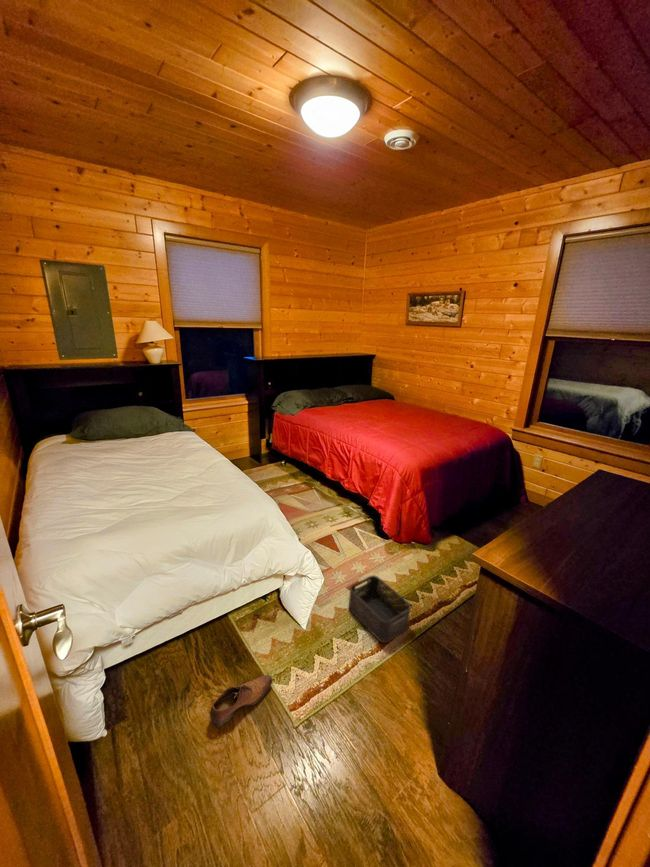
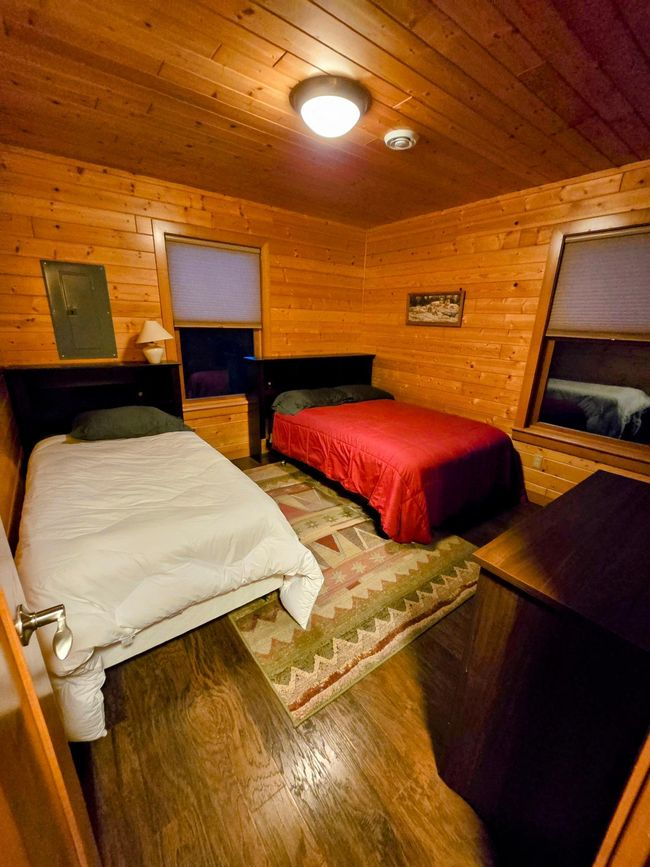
- shoe (241, 693)
- storage bin (378, 606)
